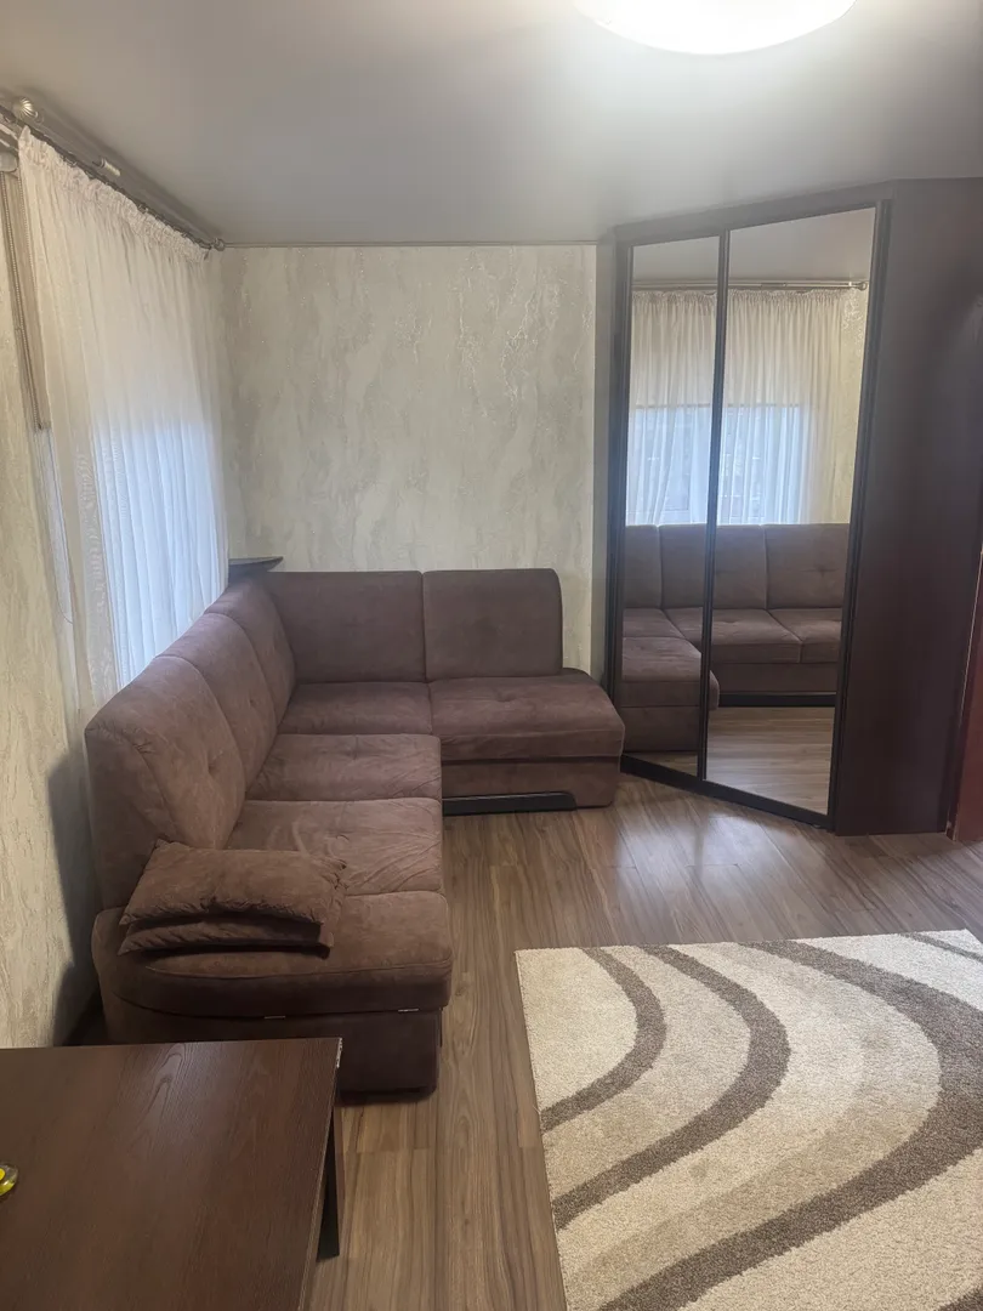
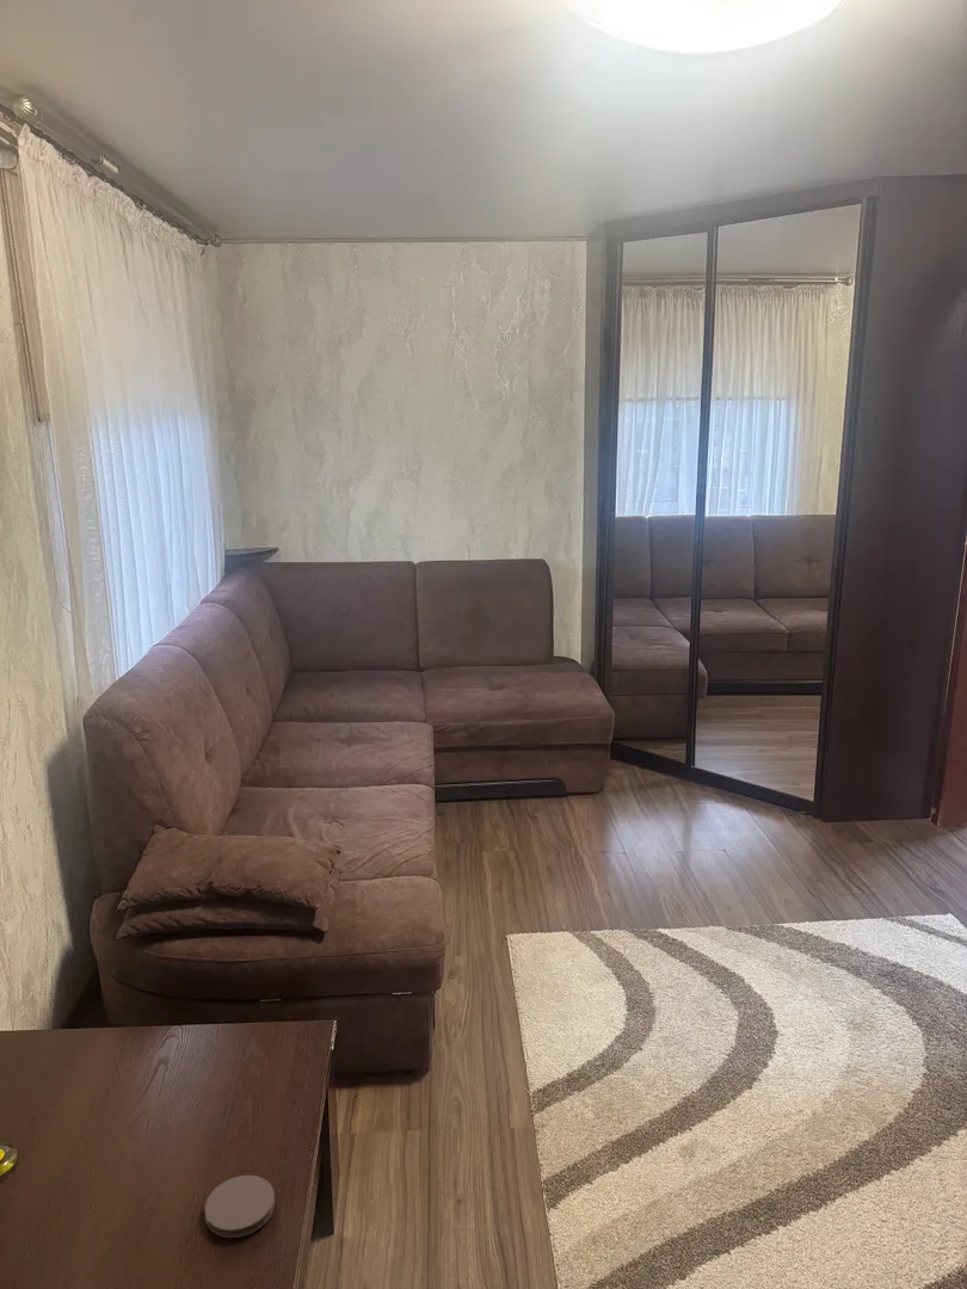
+ coaster (240, 1204)
